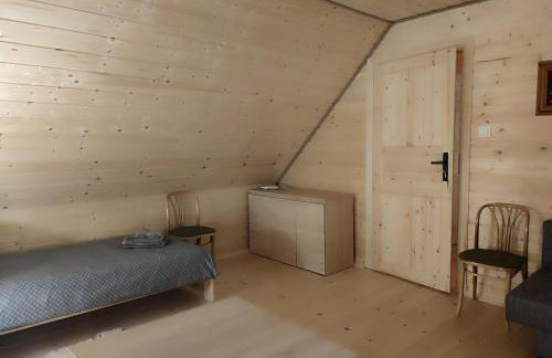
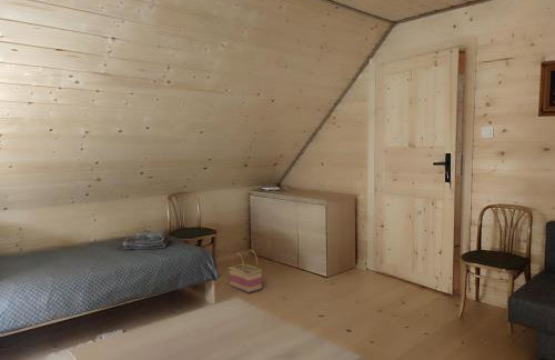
+ basket (245, 269)
